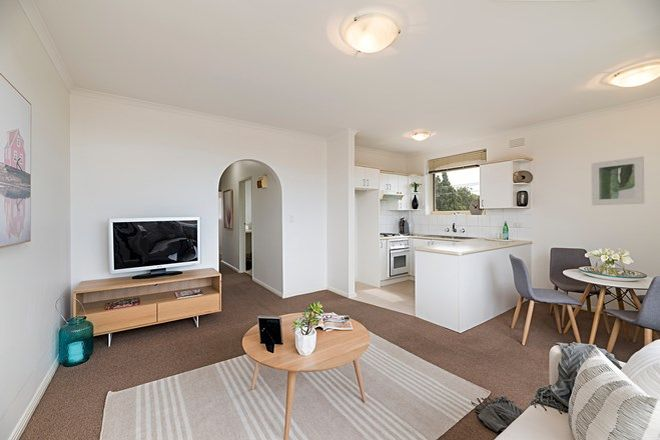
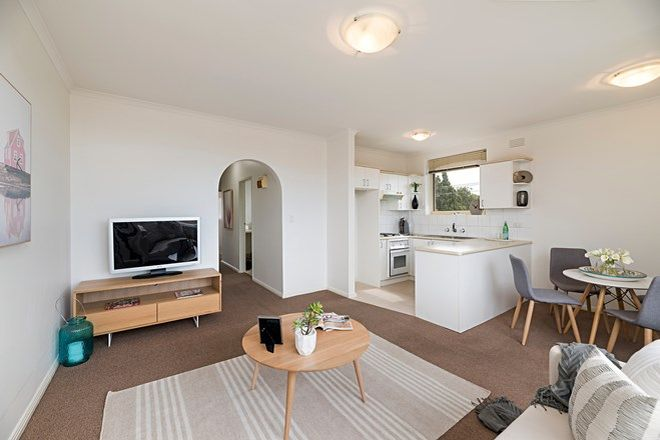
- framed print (616, 182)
